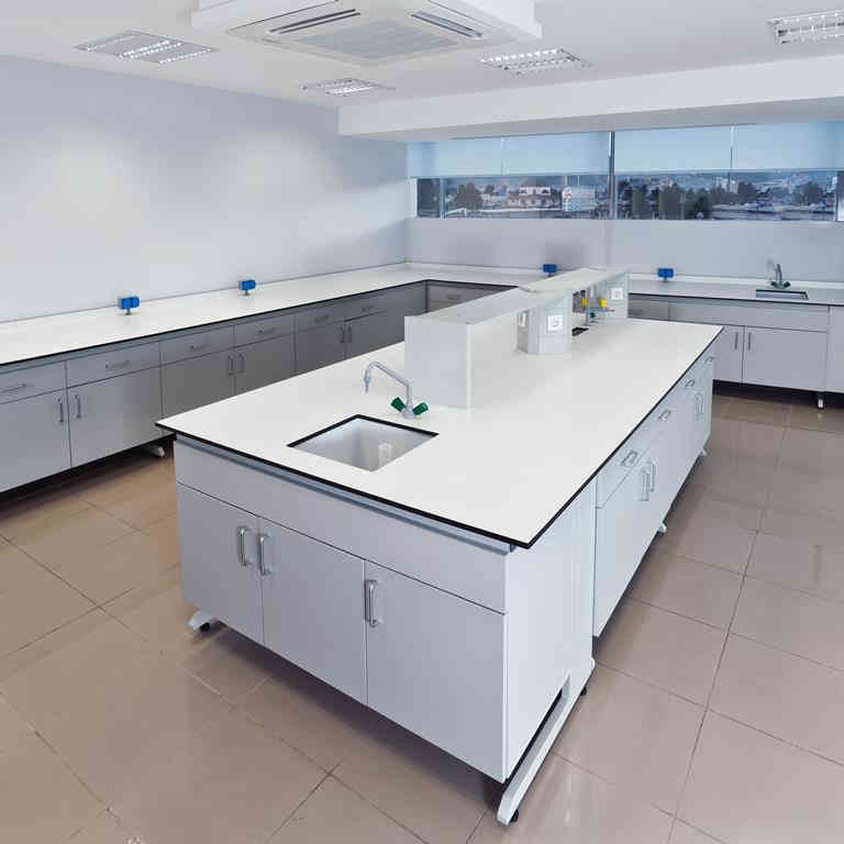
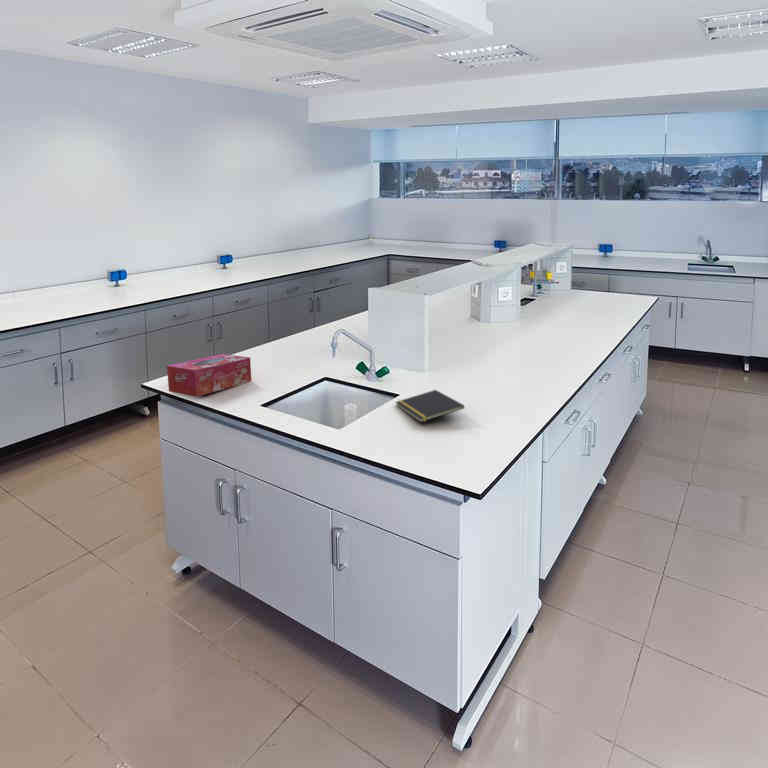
+ notepad (428, 405)
+ tissue box (210, 373)
